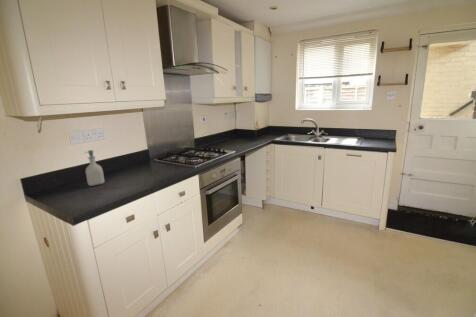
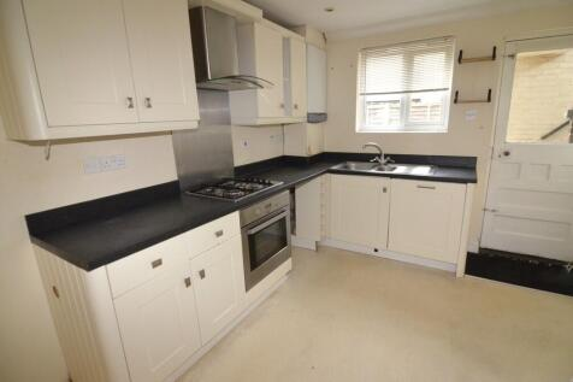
- soap bottle (93, 167)
